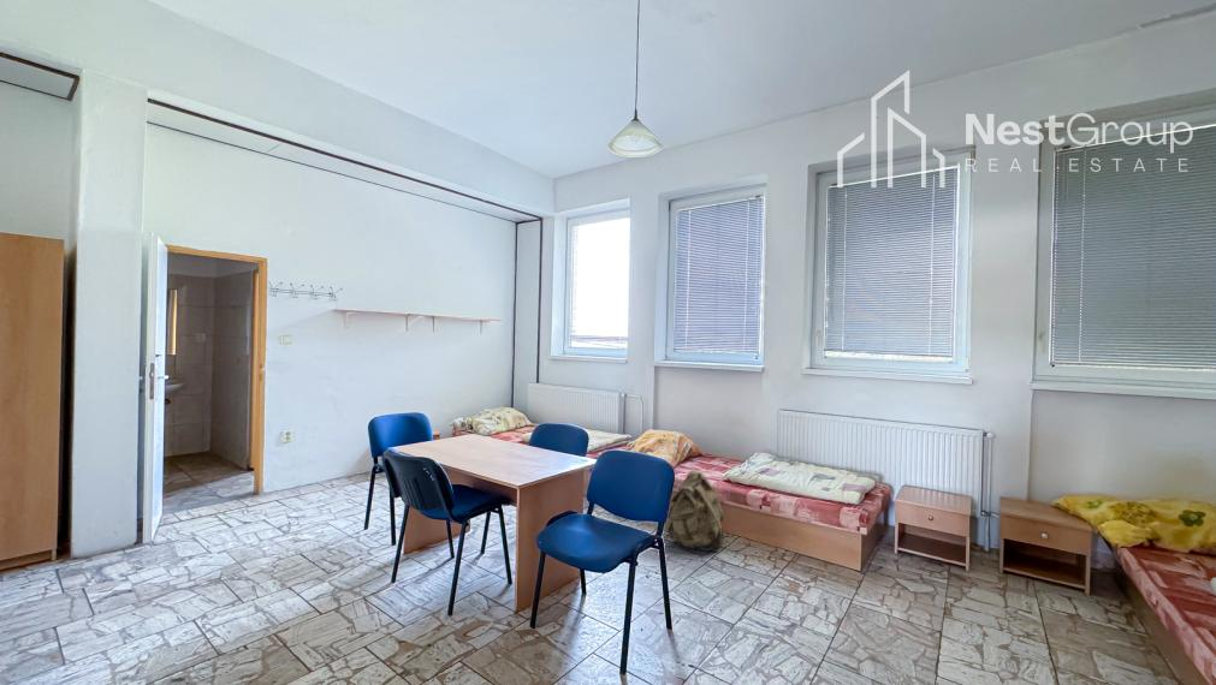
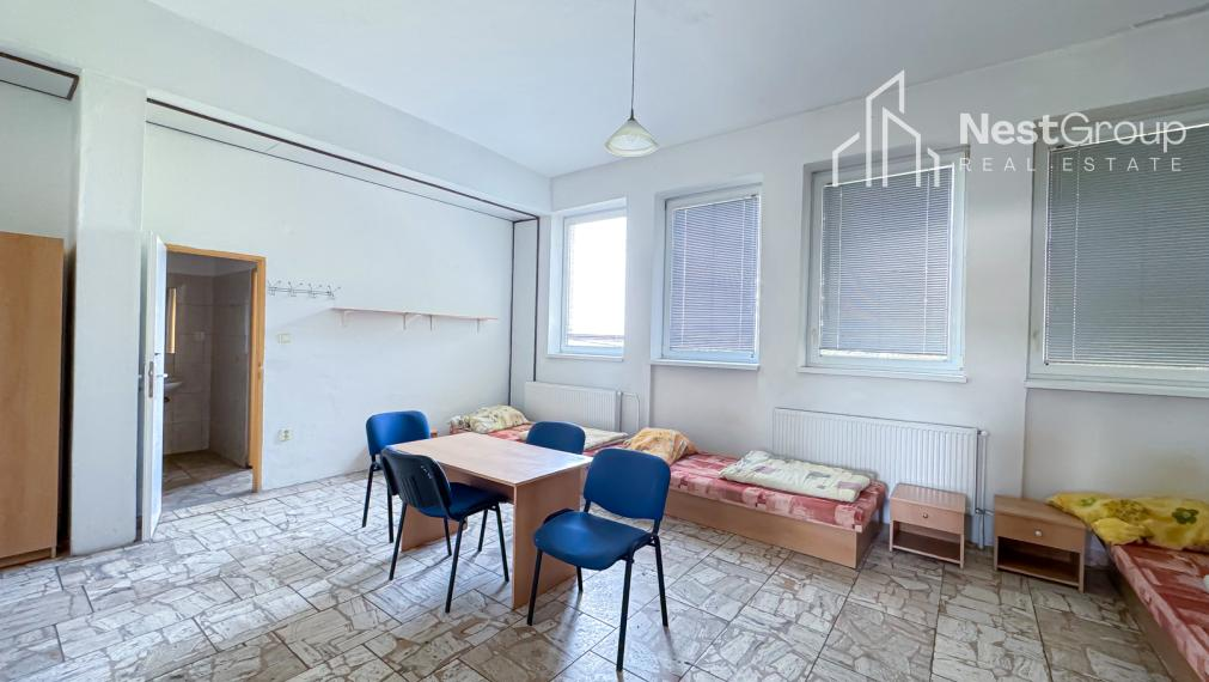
- backpack (699, 505)
